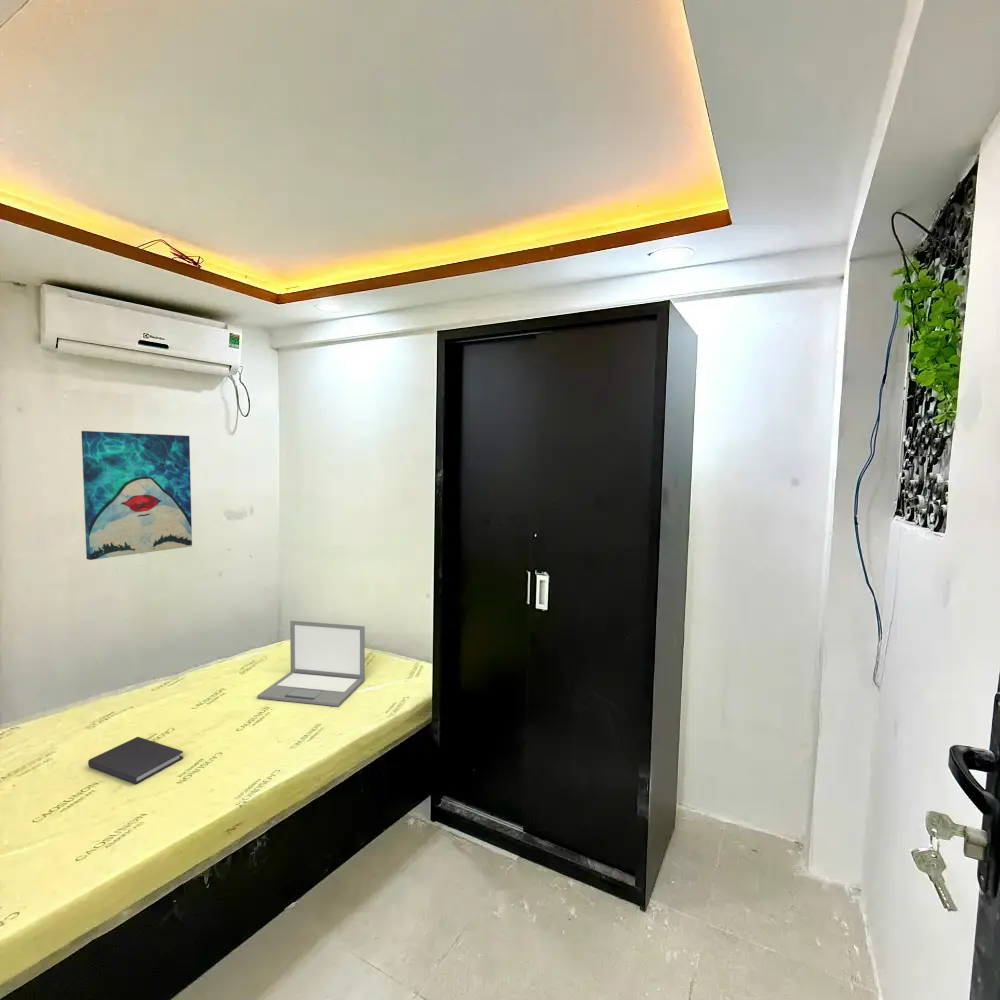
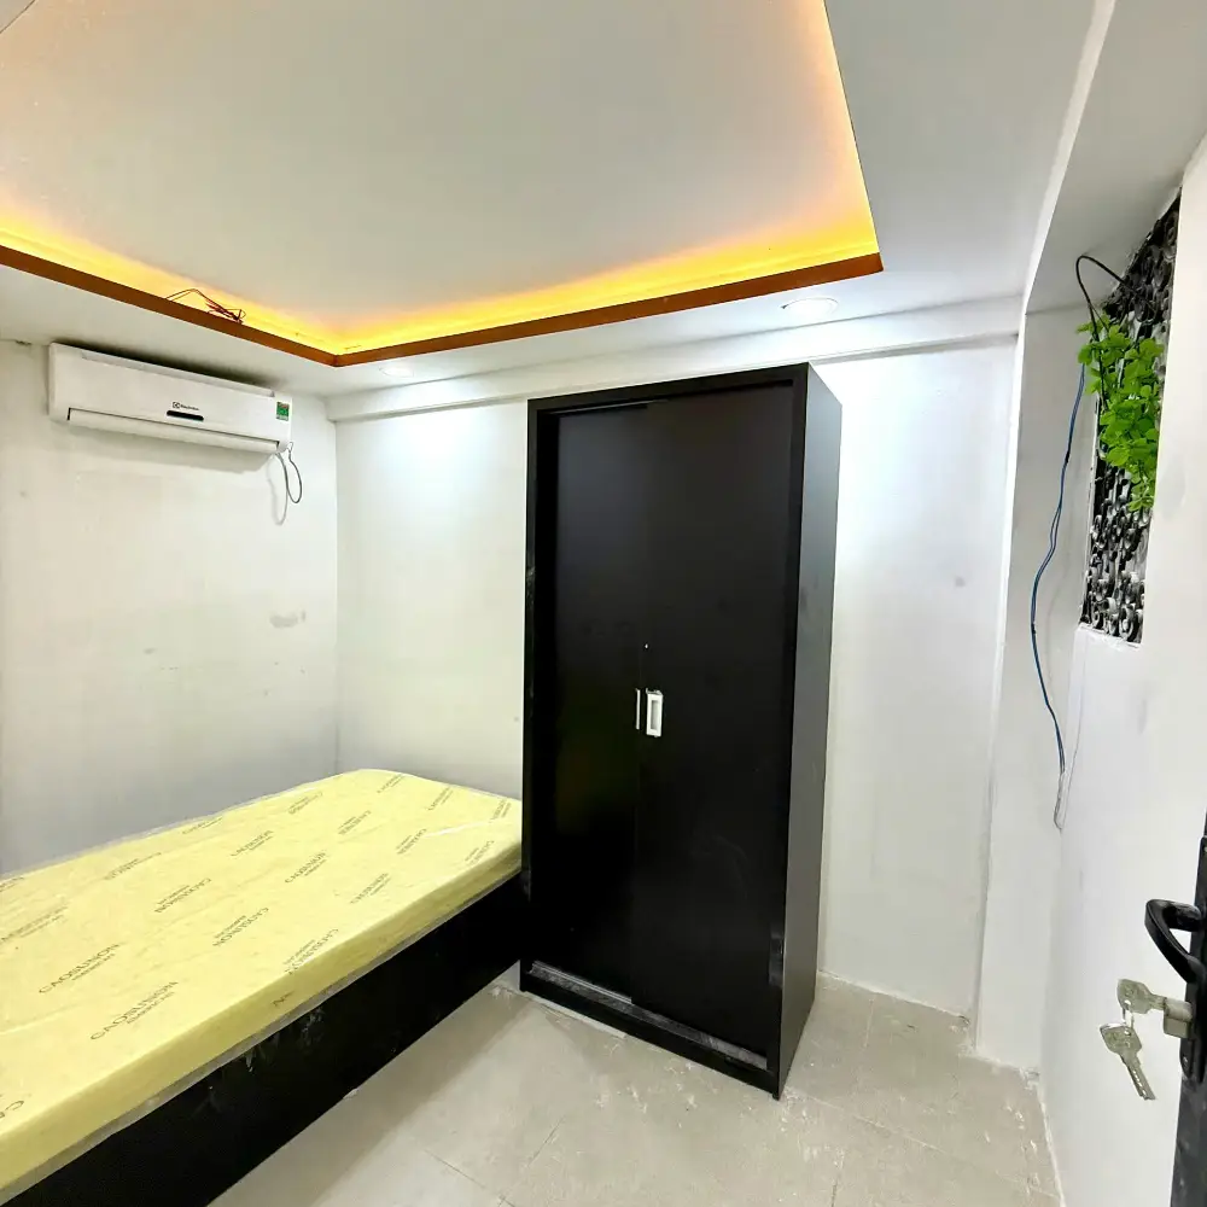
- wall art (141, 493)
- laptop (313, 660)
- diary (136, 759)
